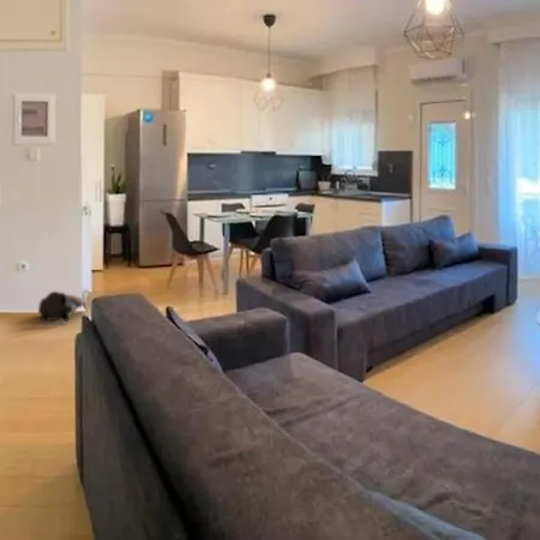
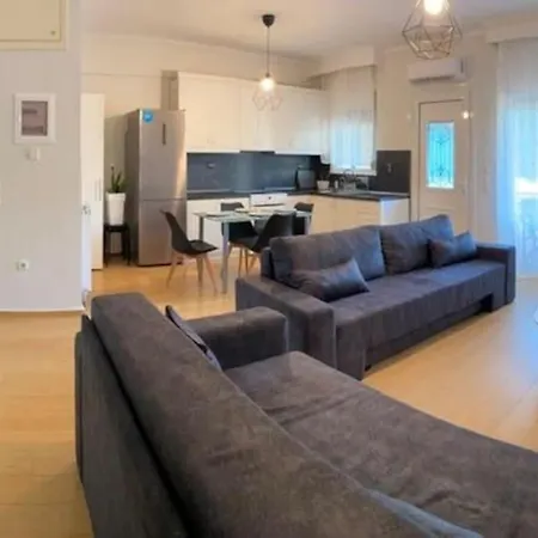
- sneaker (59, 304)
